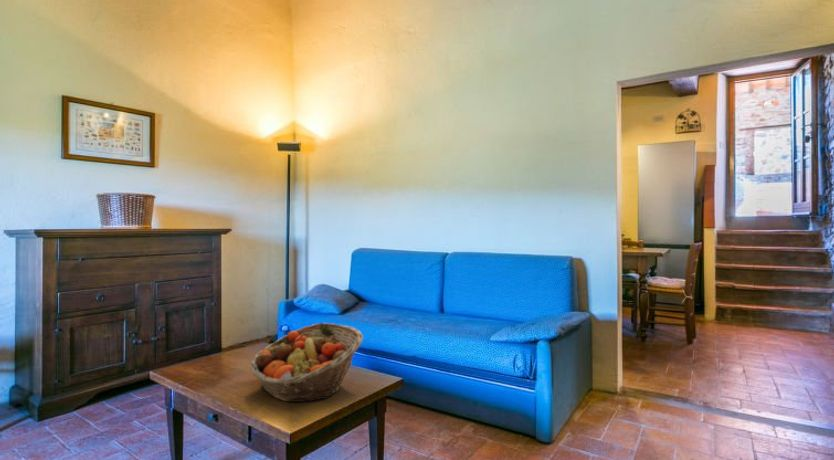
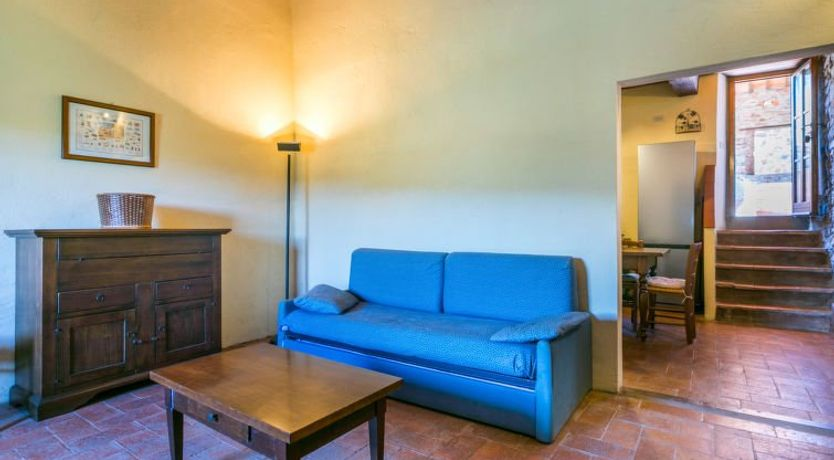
- fruit basket (307, 358)
